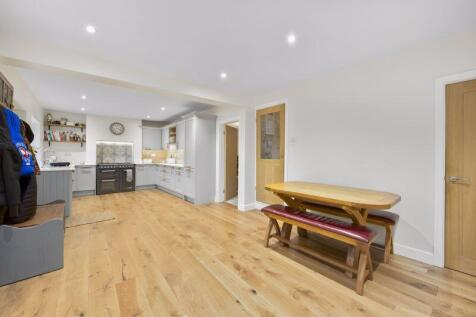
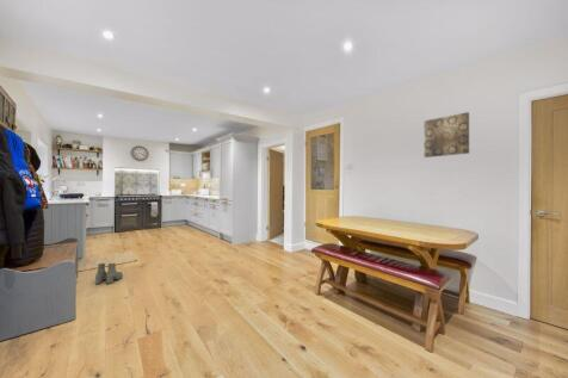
+ boots (109, 271)
+ wall art (445, 136)
